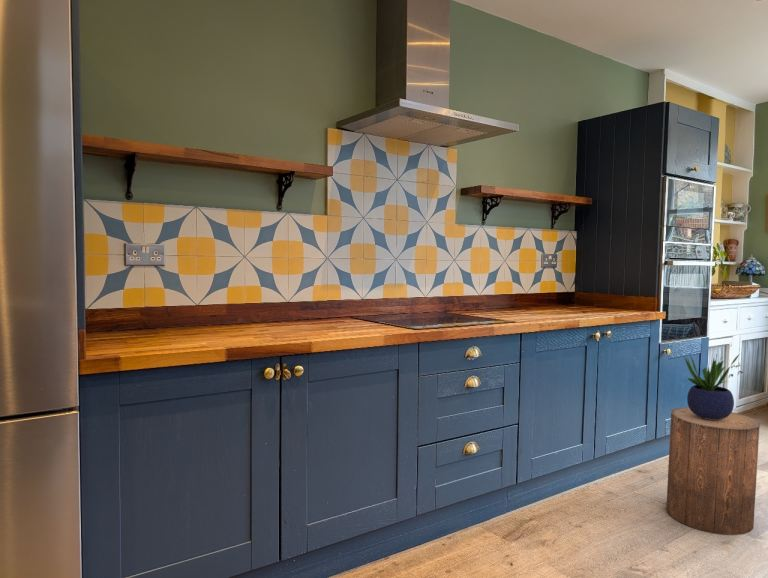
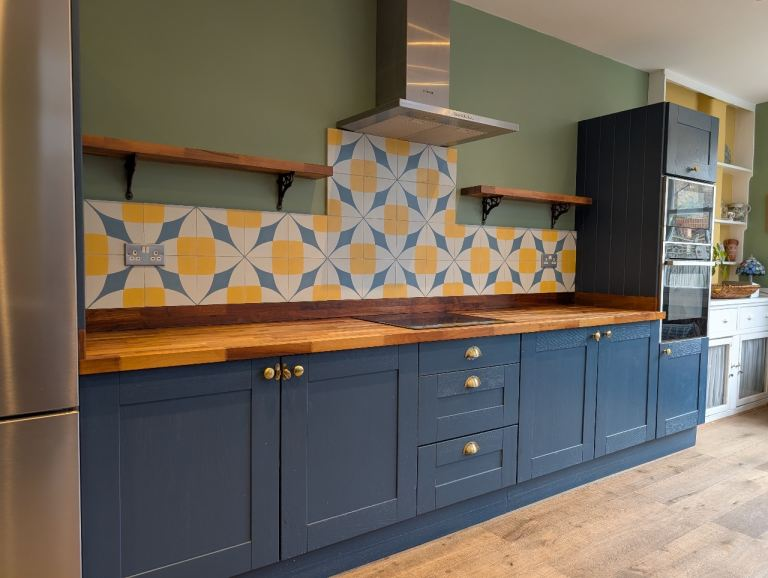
- stool (711, 467)
- potted plant (706, 383)
